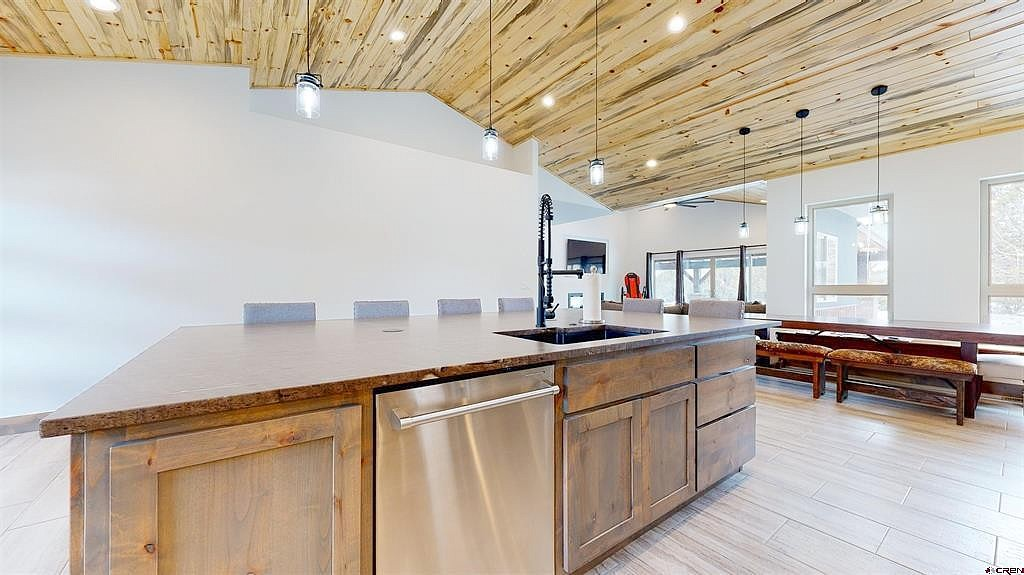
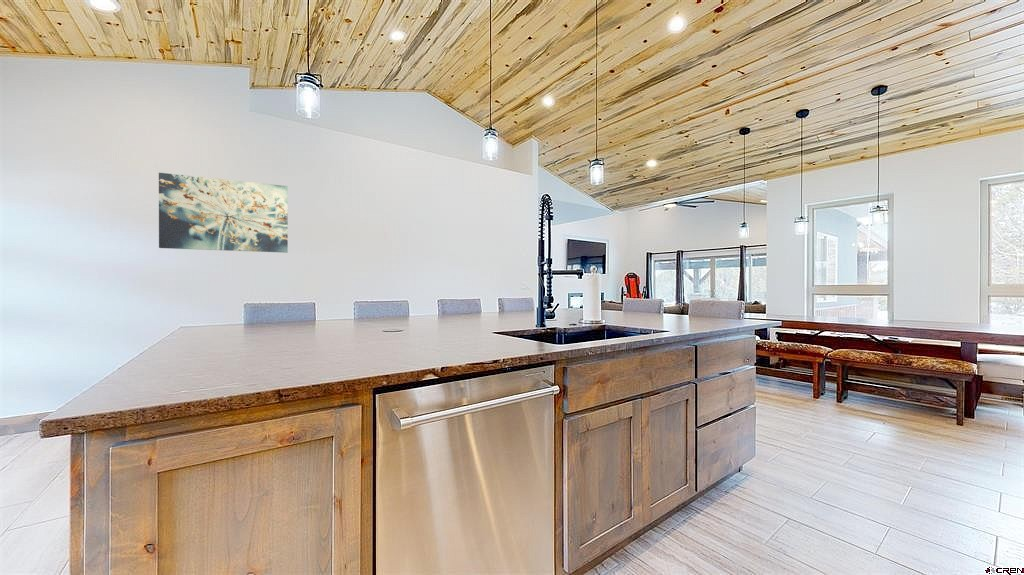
+ wall art (227, 215)
